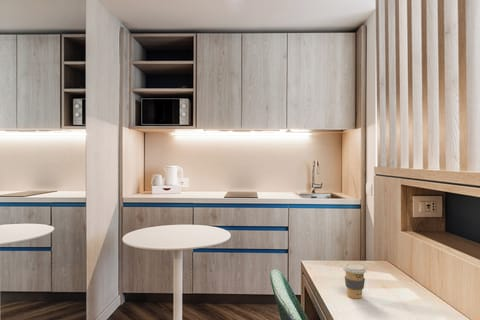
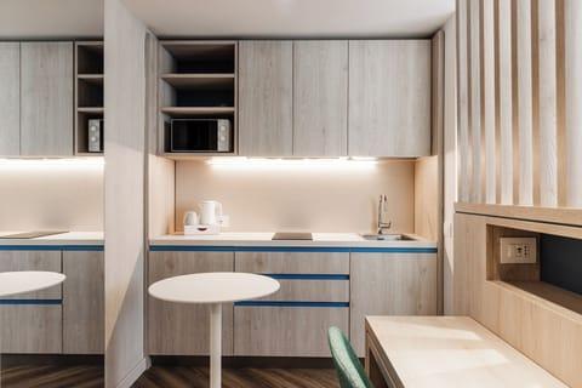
- coffee cup (354, 281)
